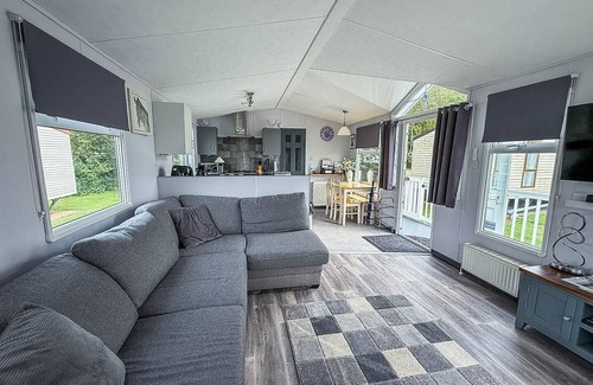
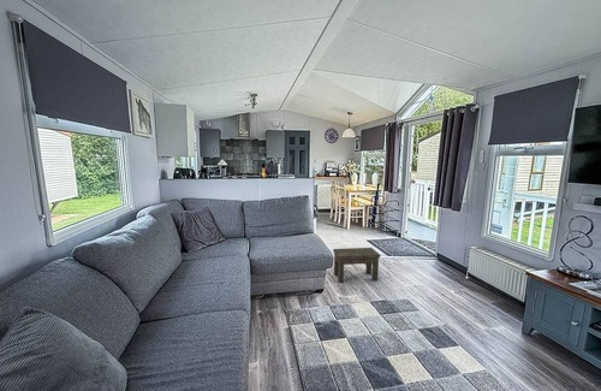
+ side table (355, 263)
